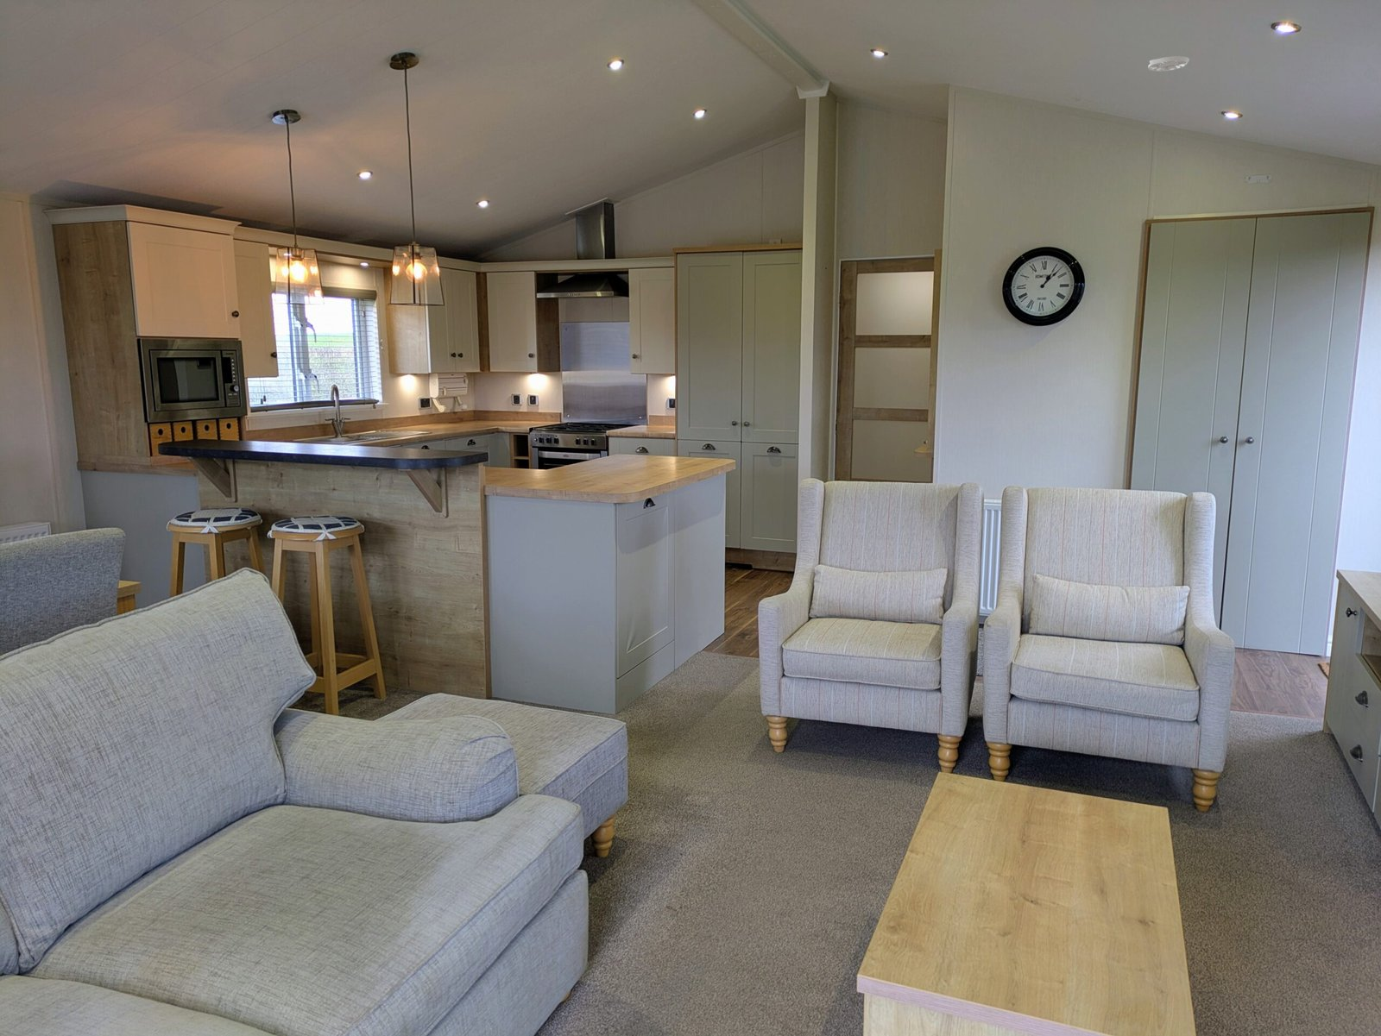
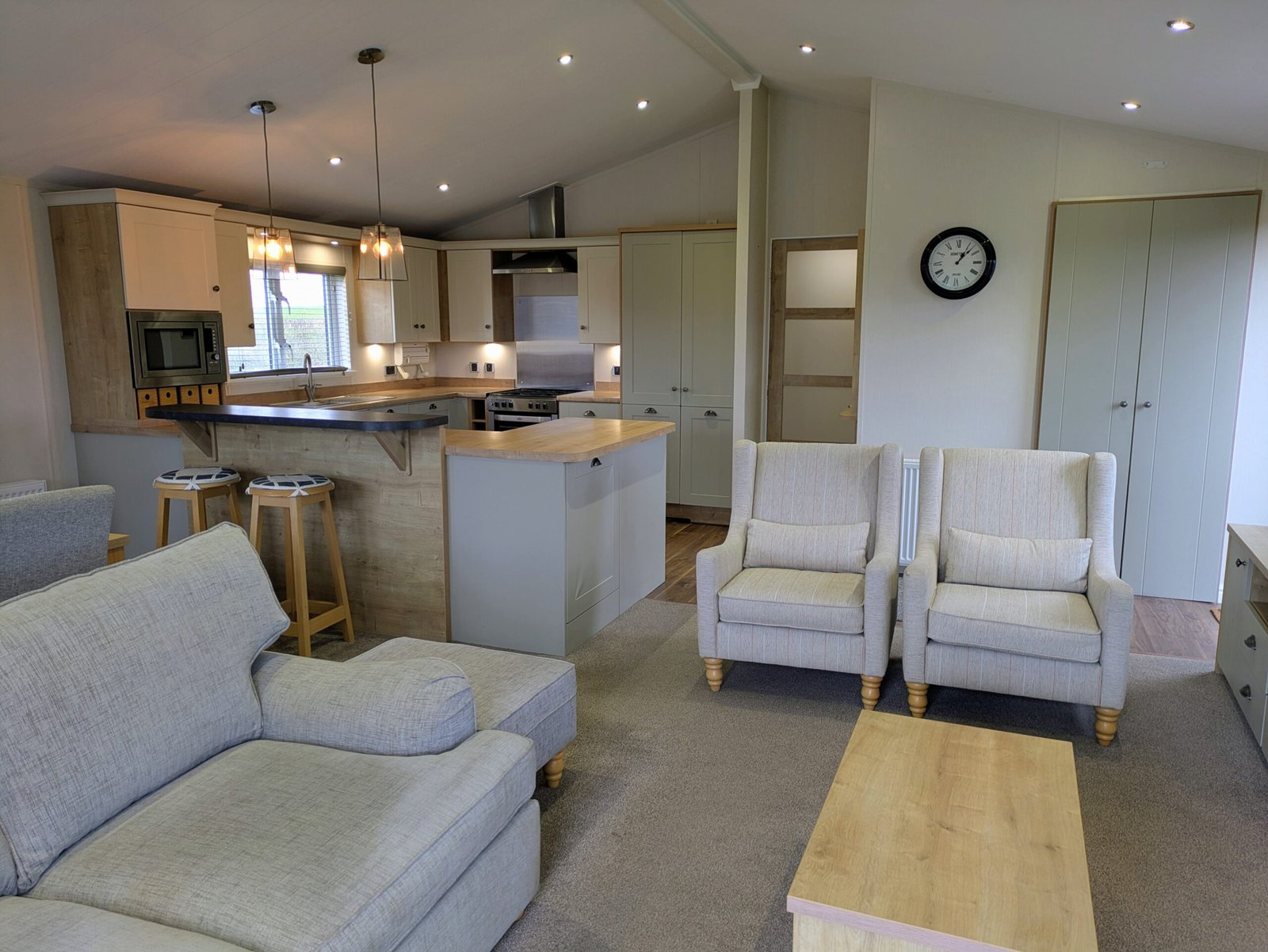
- smoke detector (1168, 64)
